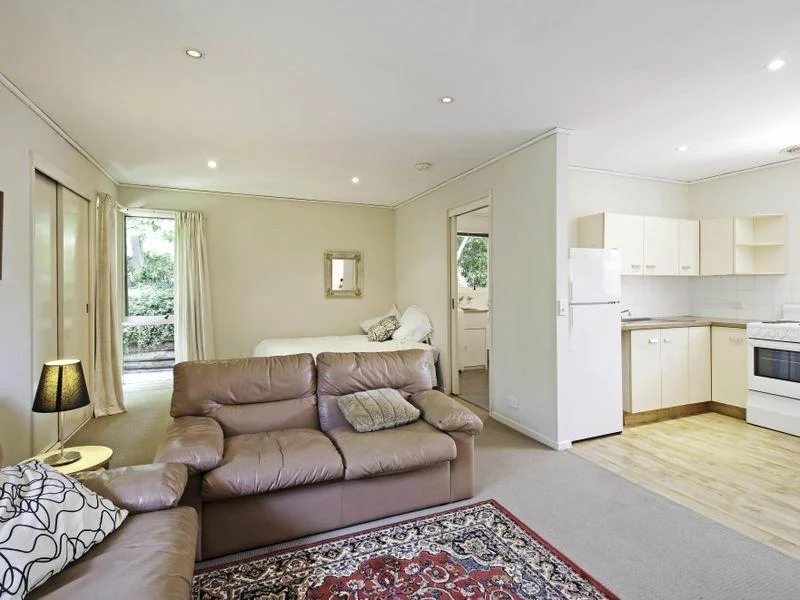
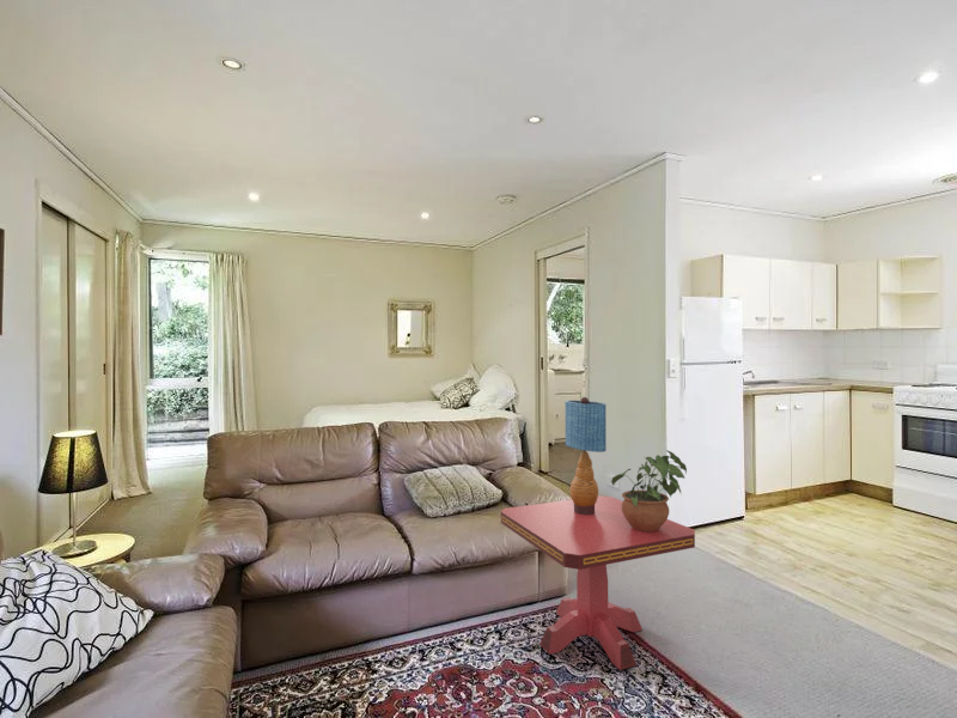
+ side table (592, 578)
+ potted plant (654, 488)
+ table lamp (585, 454)
